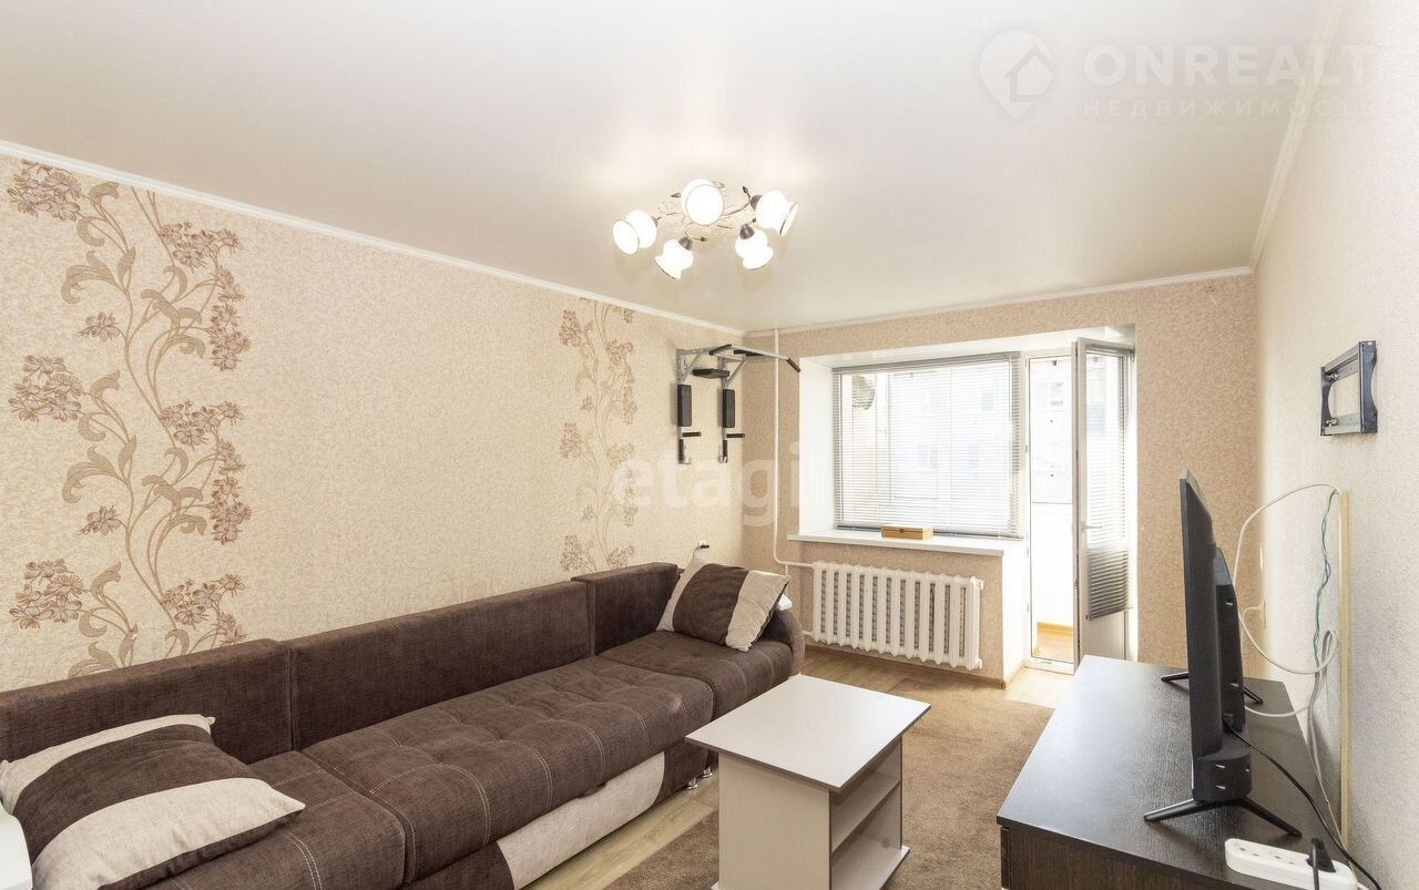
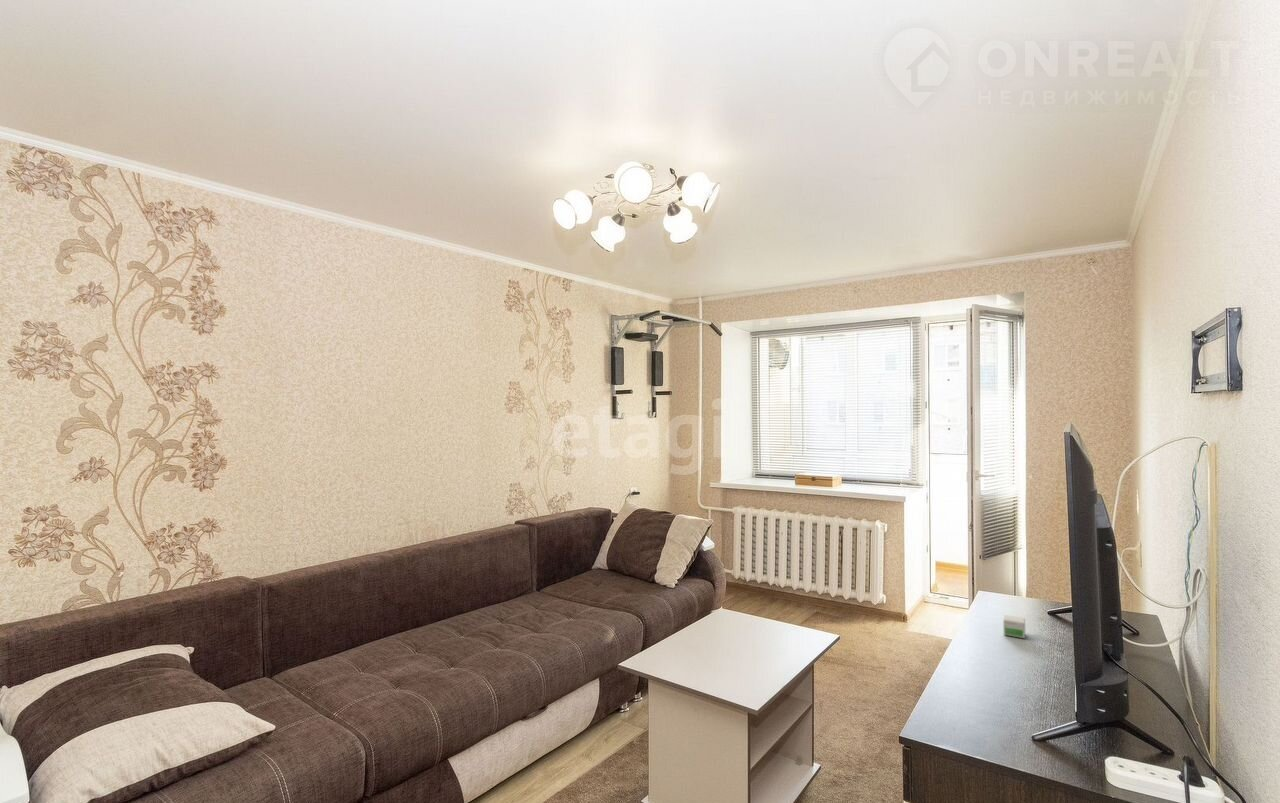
+ small box (1014, 626)
